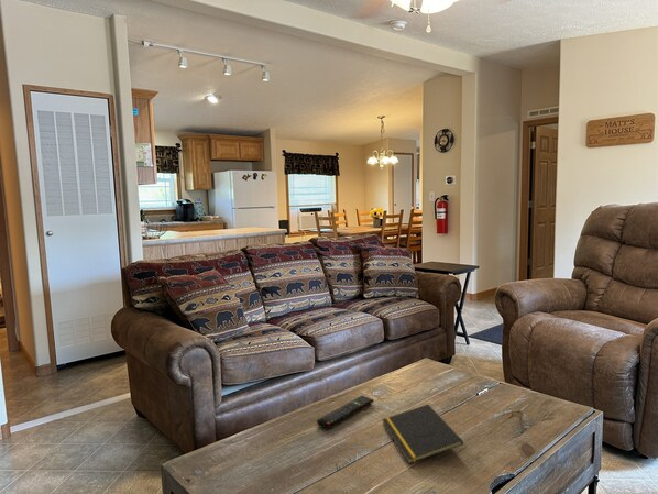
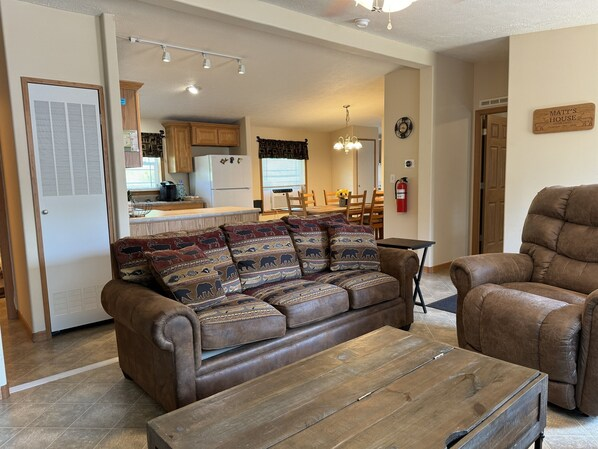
- notepad (419, 430)
- remote control (346, 411)
